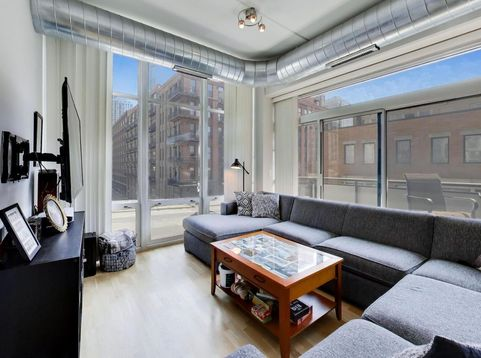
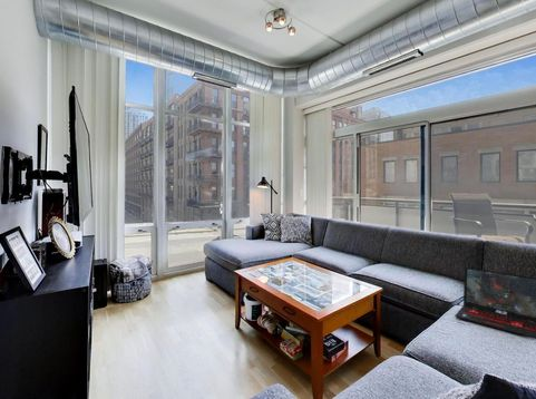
+ laptop (498, 299)
